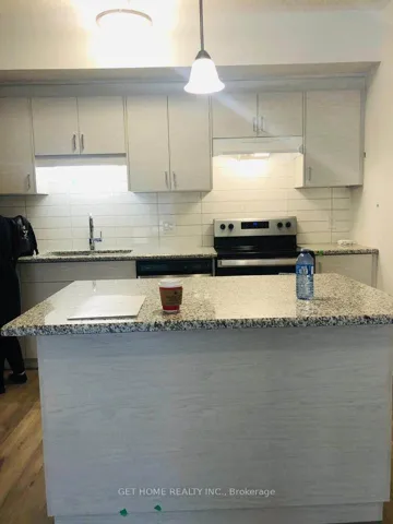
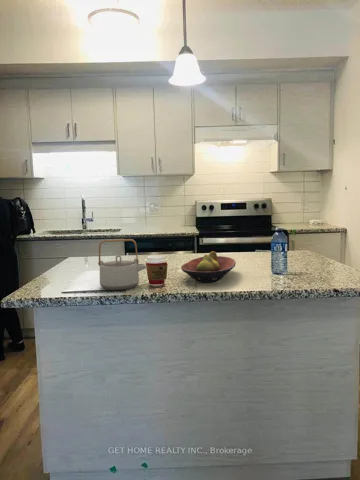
+ teapot (122, 262)
+ fruit bowl (209, 264)
